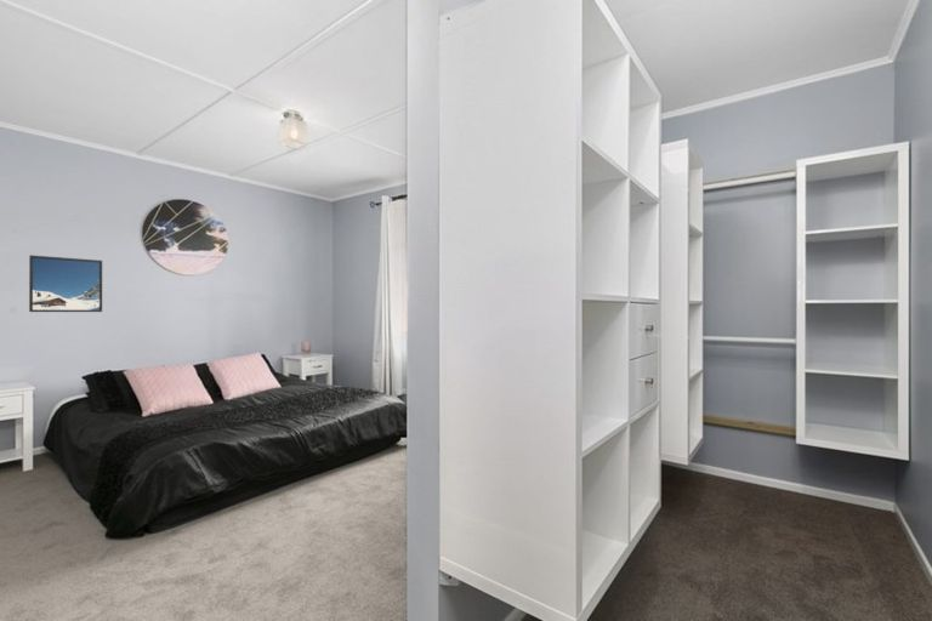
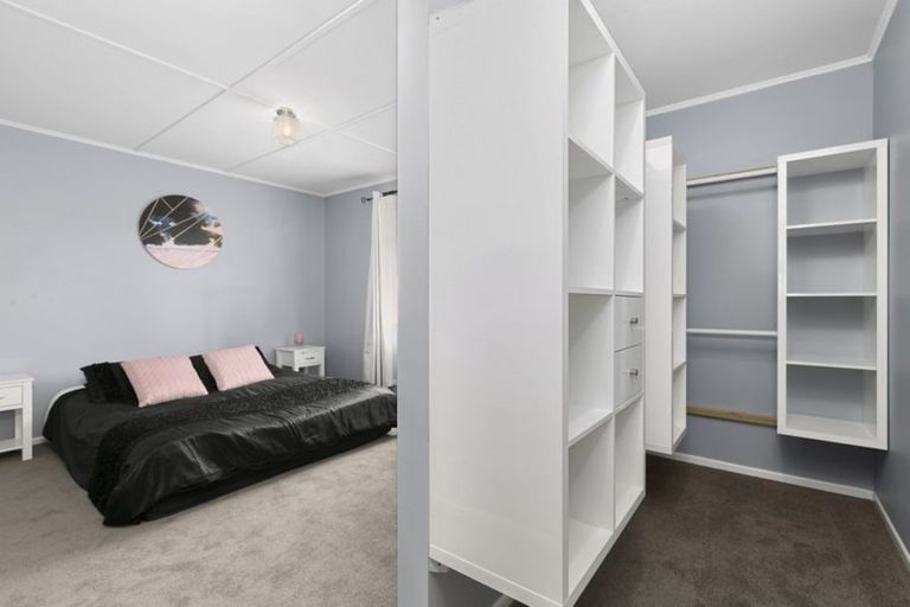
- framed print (67, 284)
